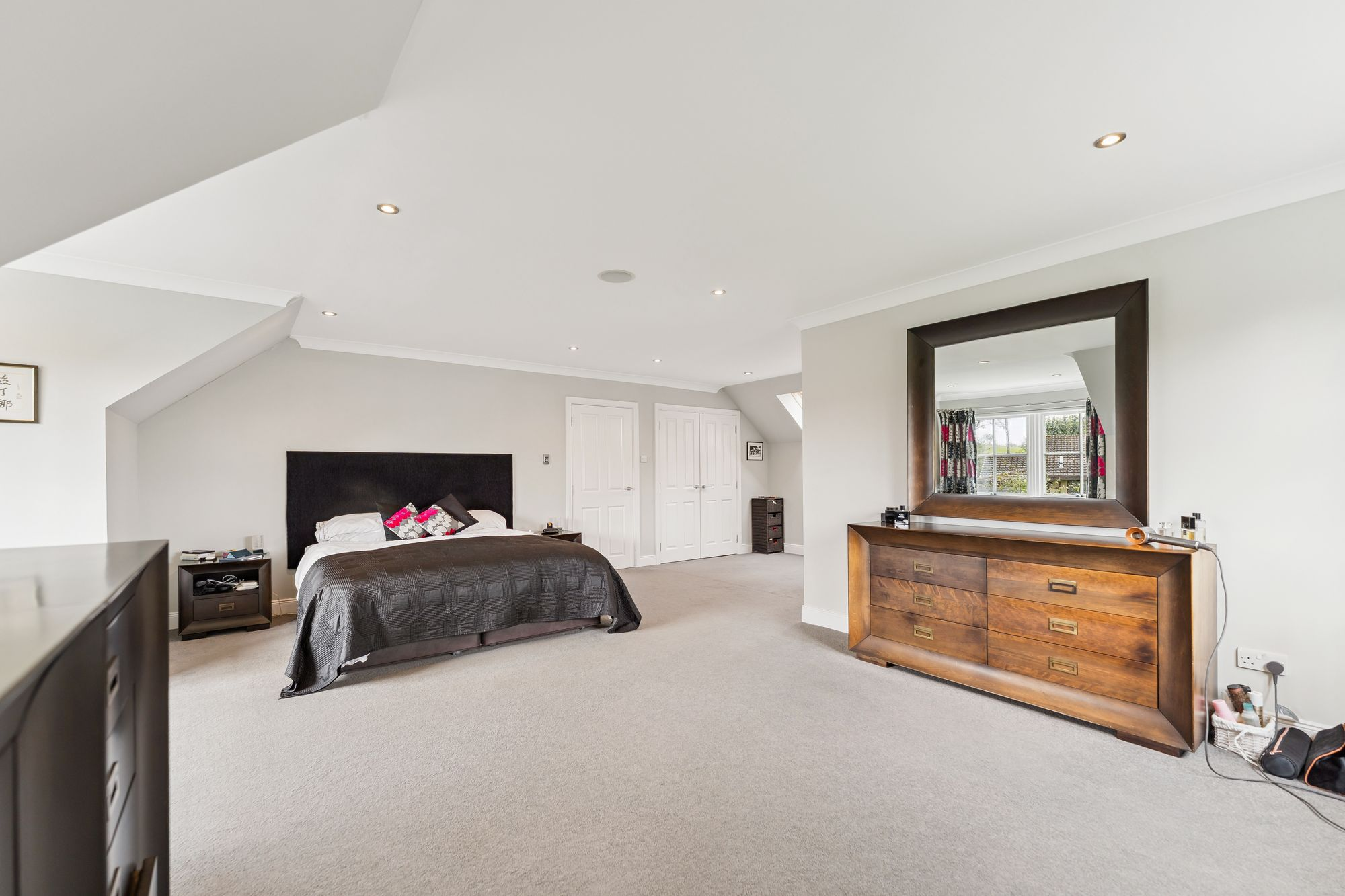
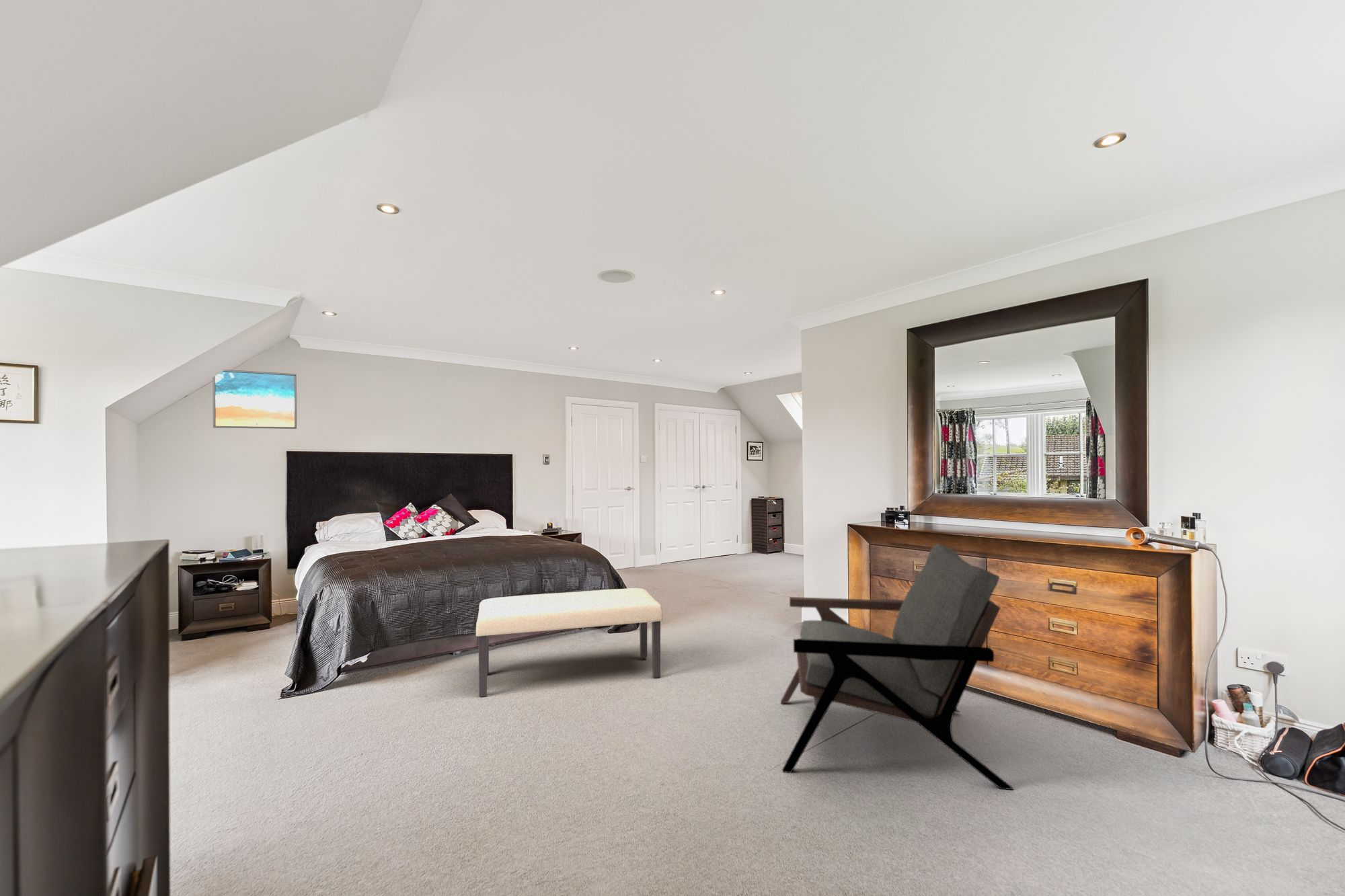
+ armchair (878, 645)
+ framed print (256, 399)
+ bench (568, 628)
